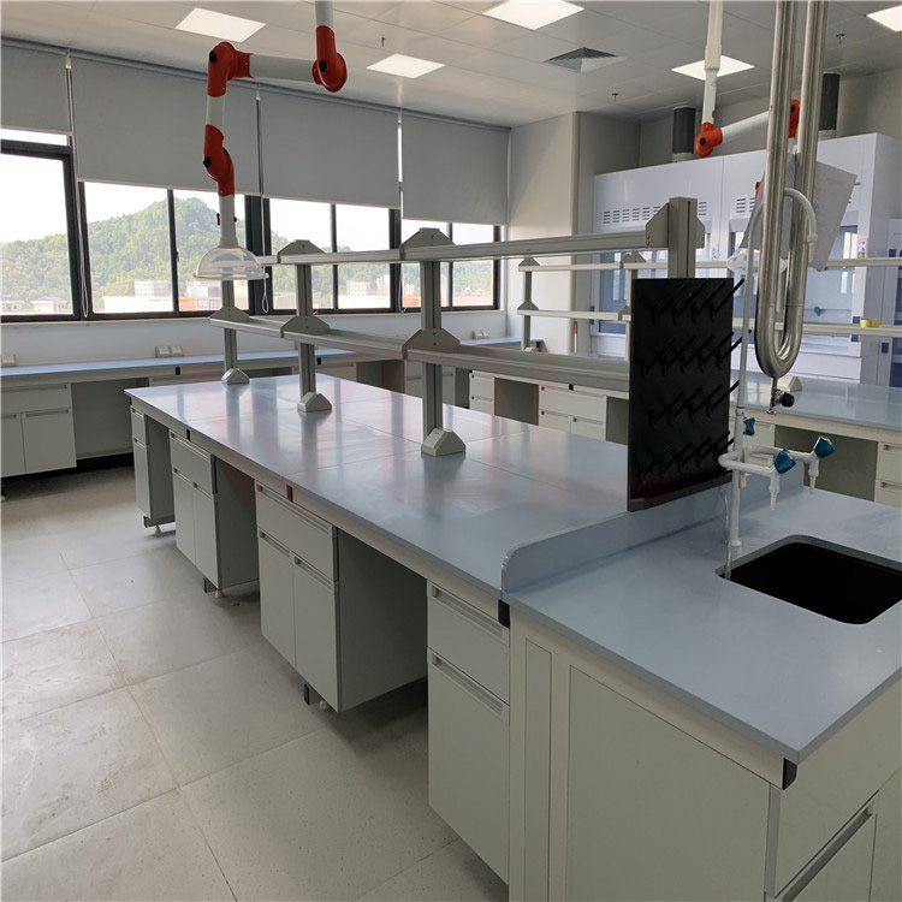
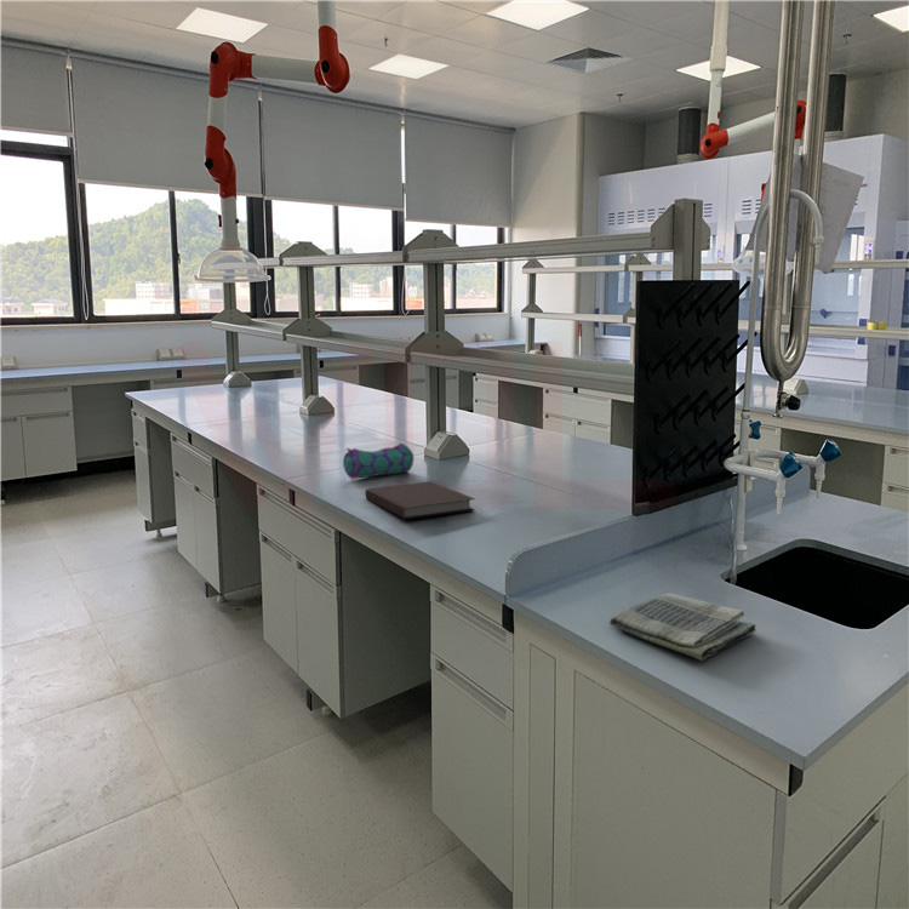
+ pencil case (378, 459)
+ notebook (418, 498)
+ dish towel (682, 621)
